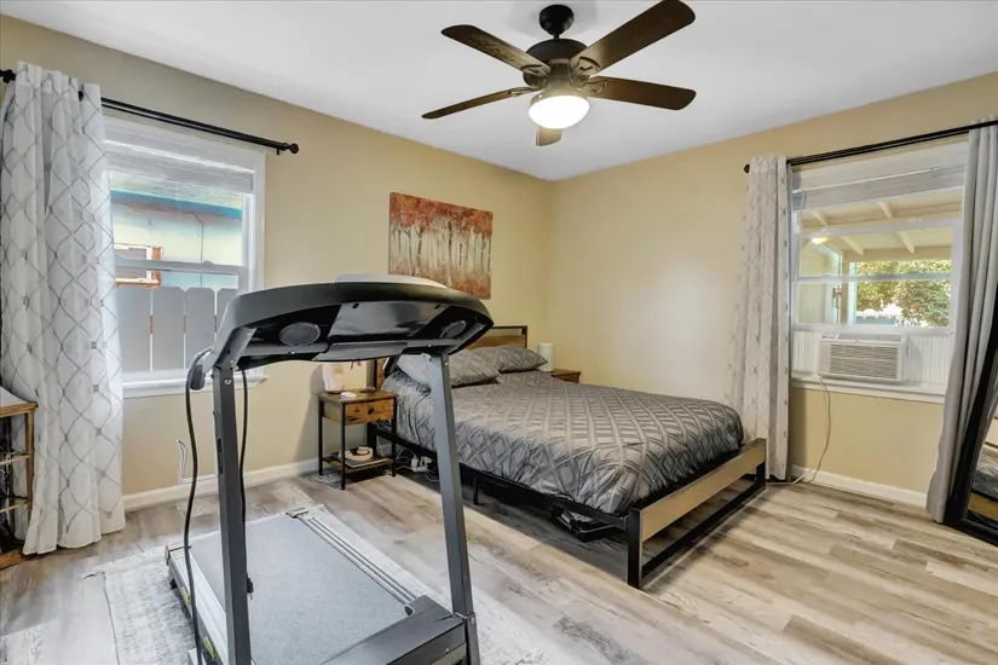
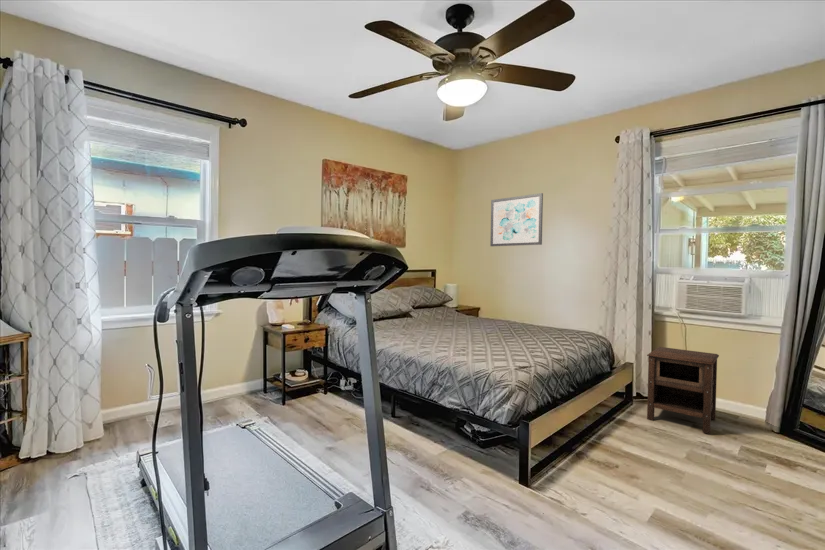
+ wall art (515, 221)
+ nightstand (682, 386)
